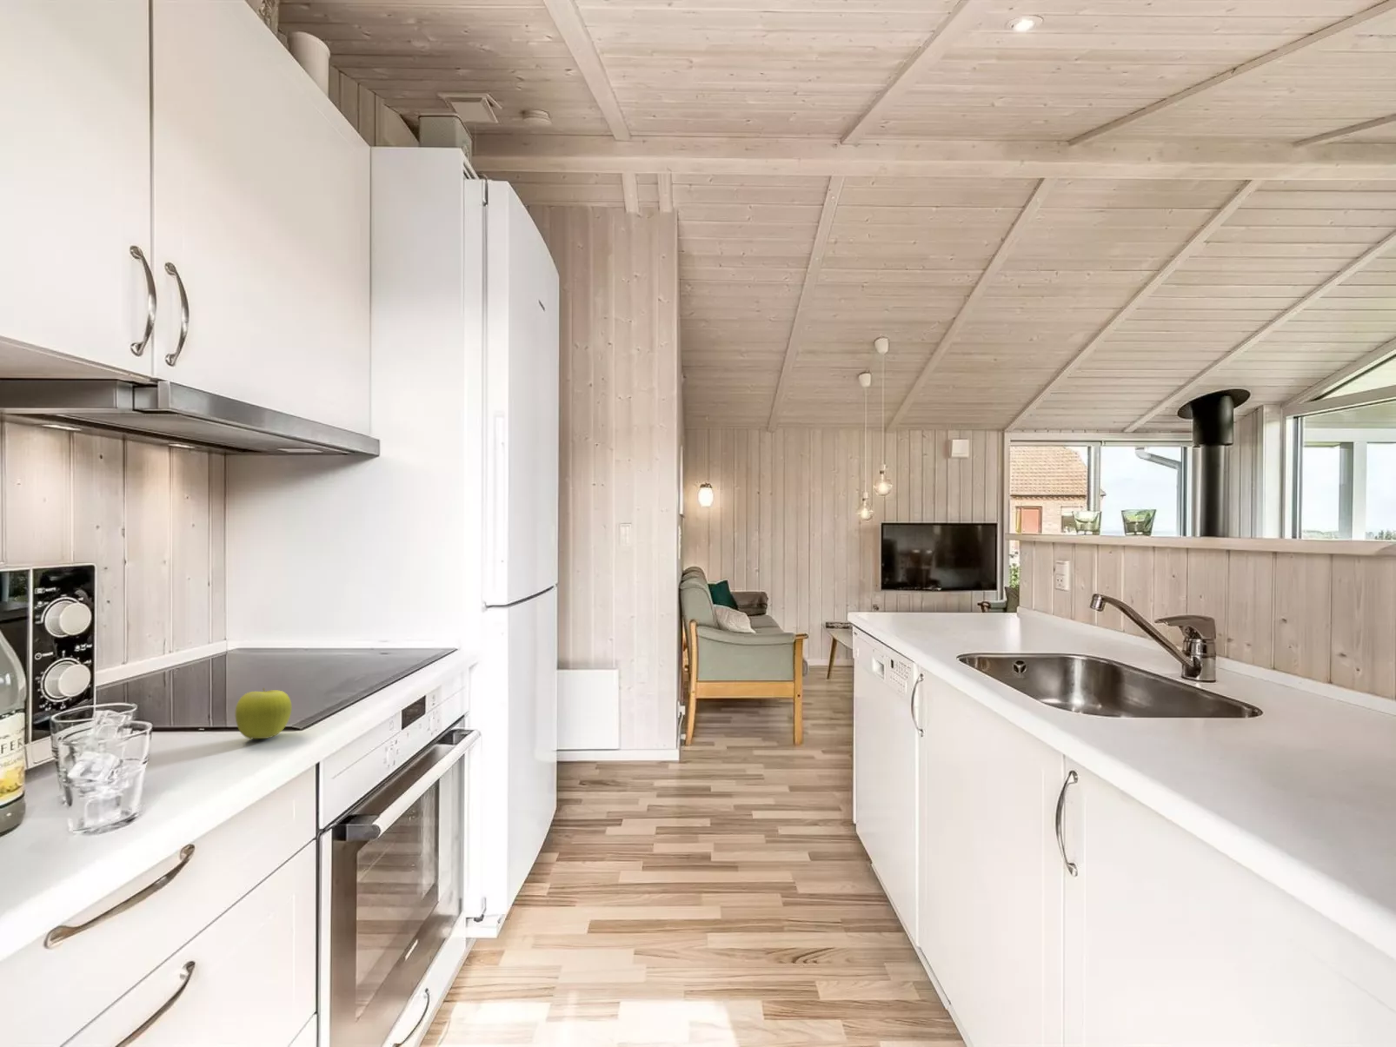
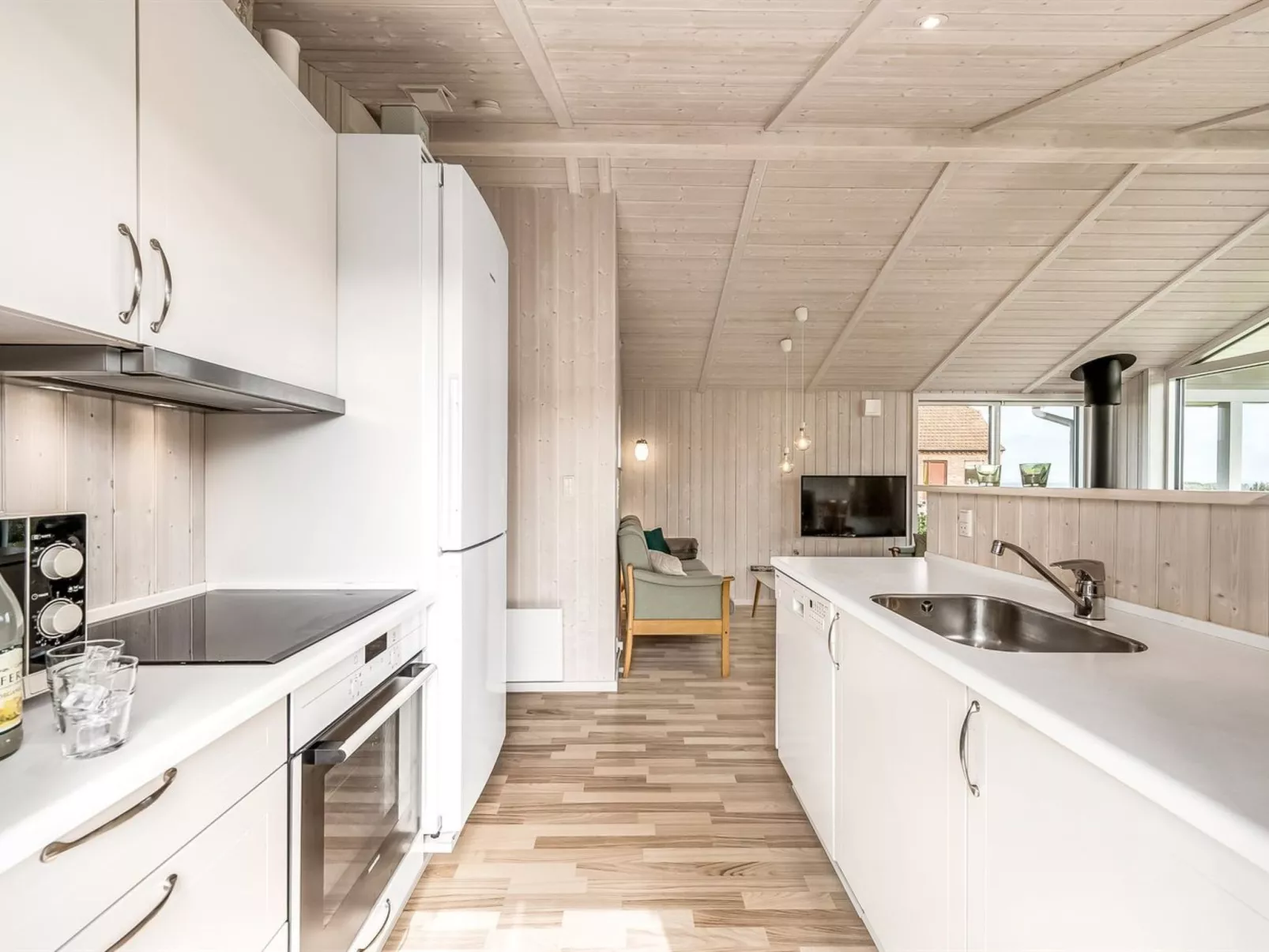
- fruit (263, 713)
